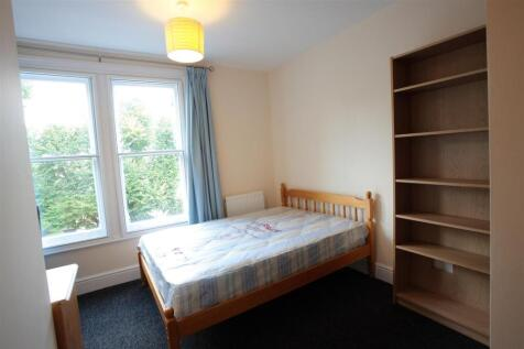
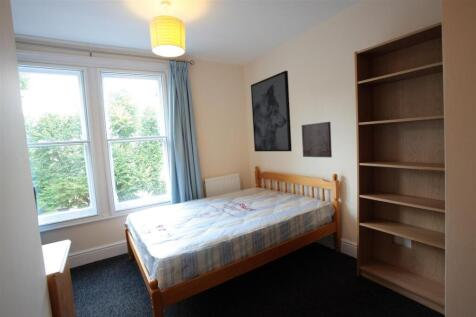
+ wall art (269, 115)
+ wall art (315, 140)
